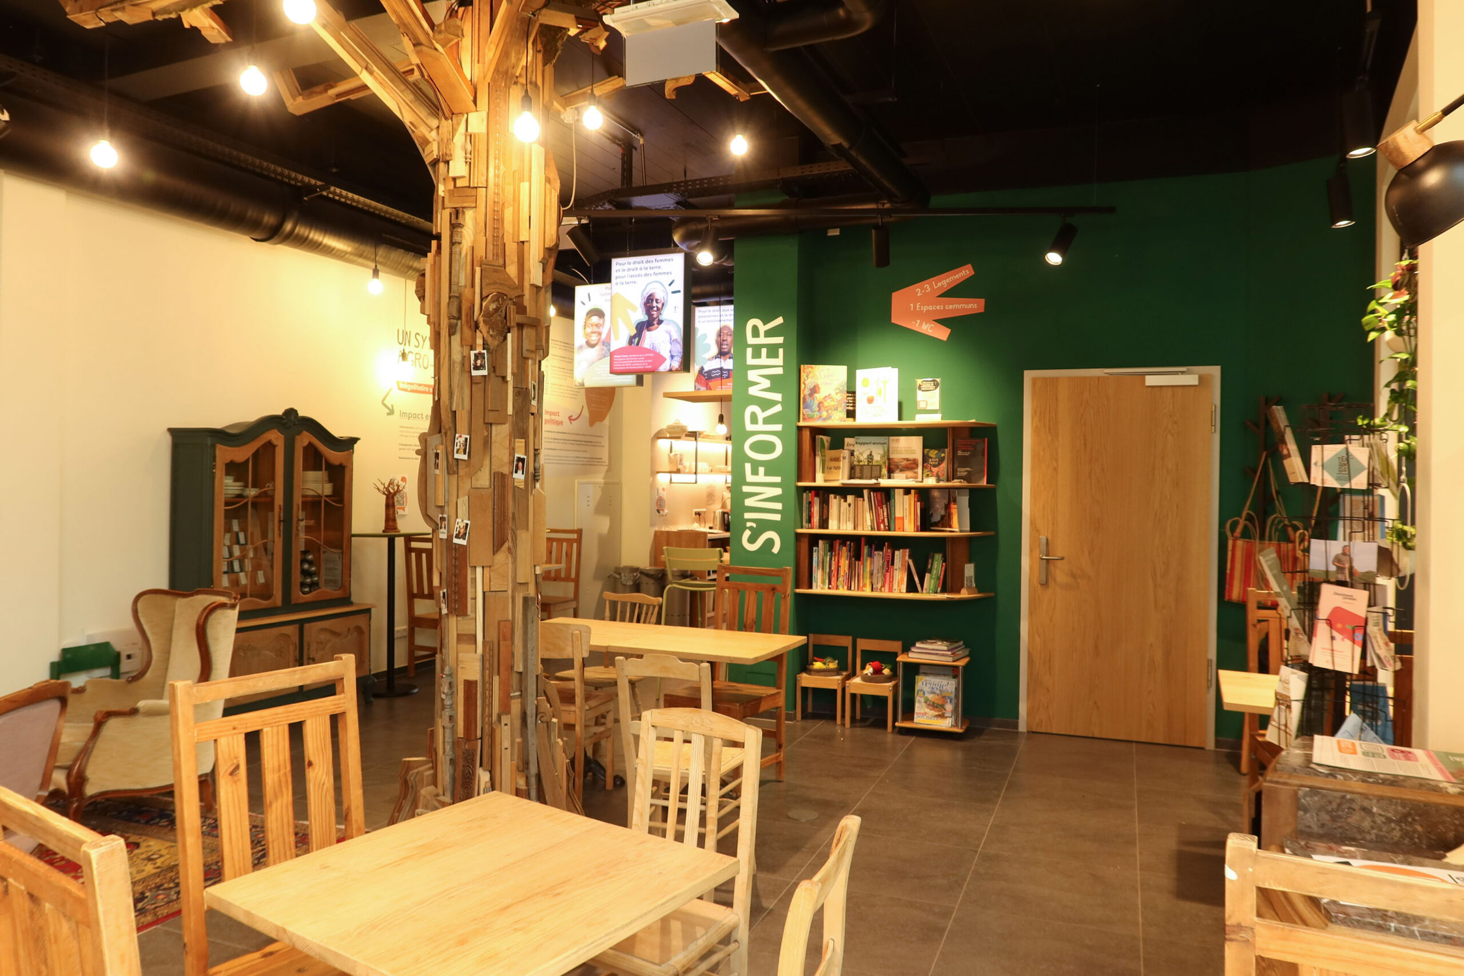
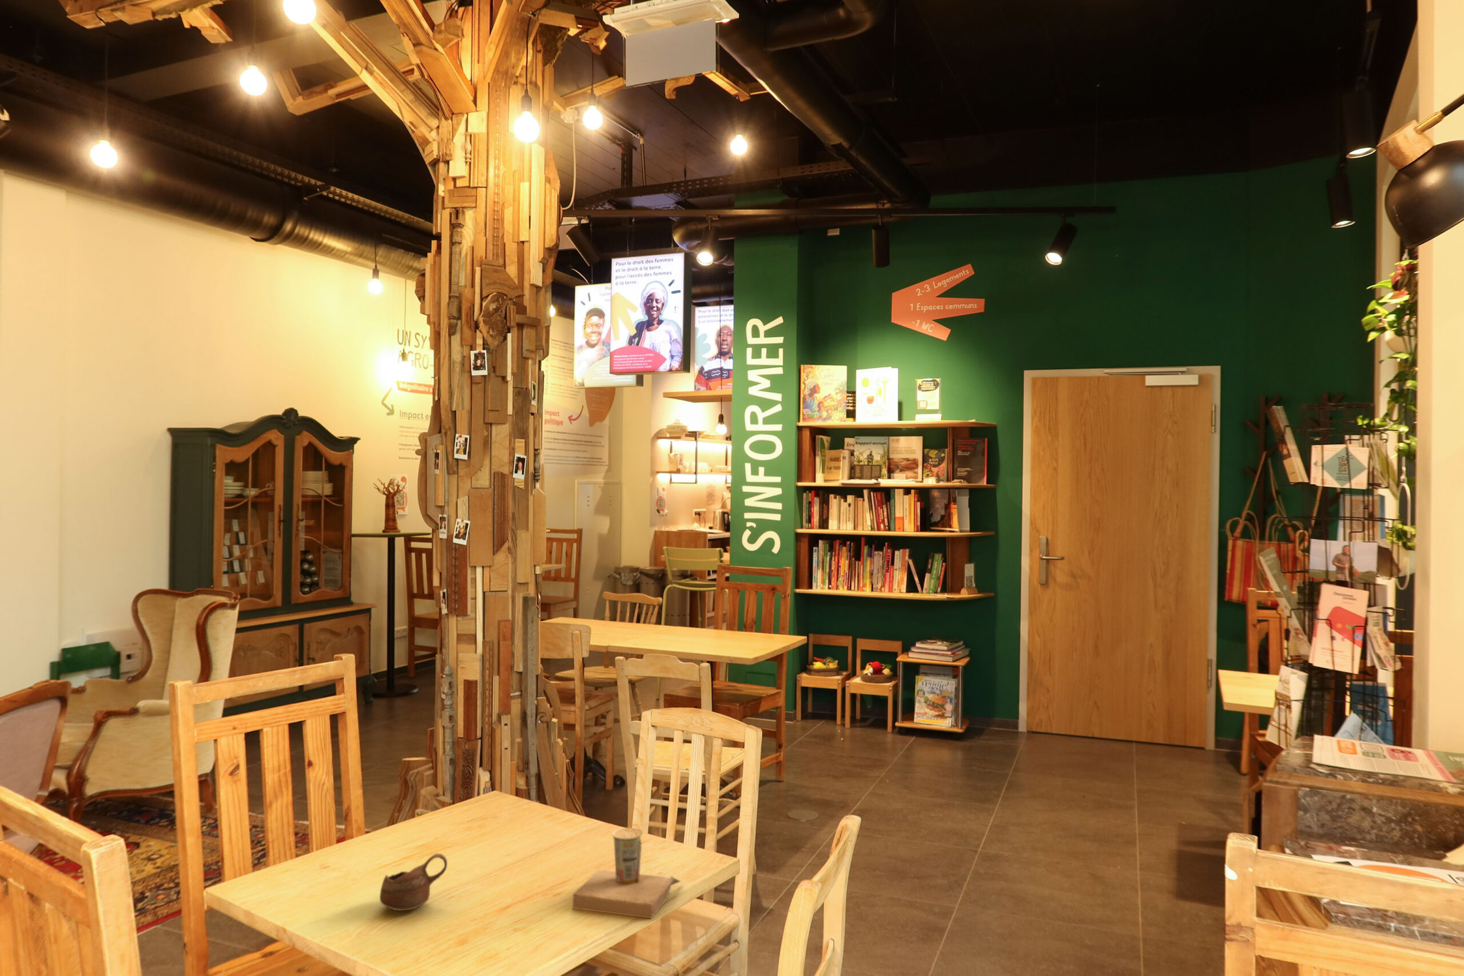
+ cup (629, 864)
+ cup (411, 882)
